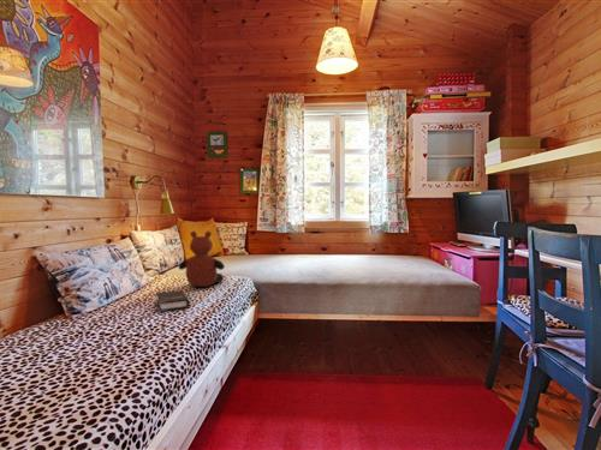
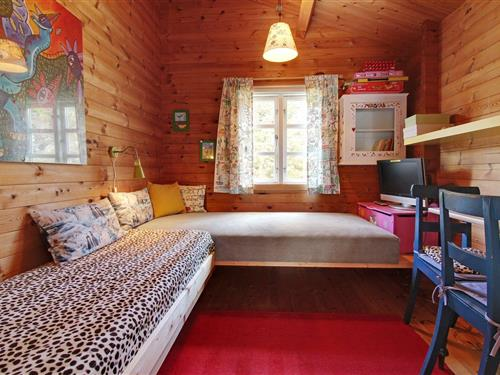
- hardback book (172, 300)
- teddy bear (203, 257)
